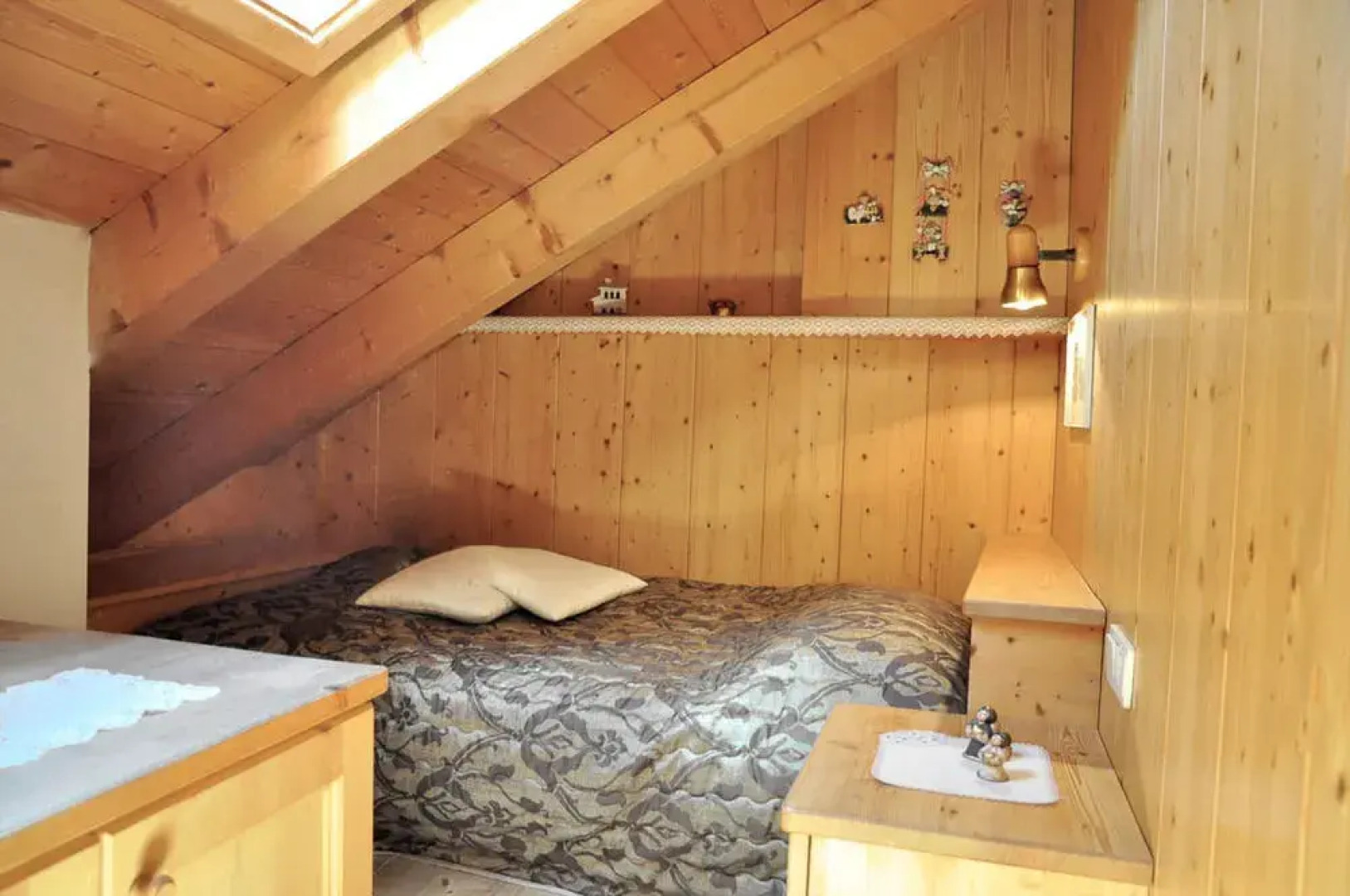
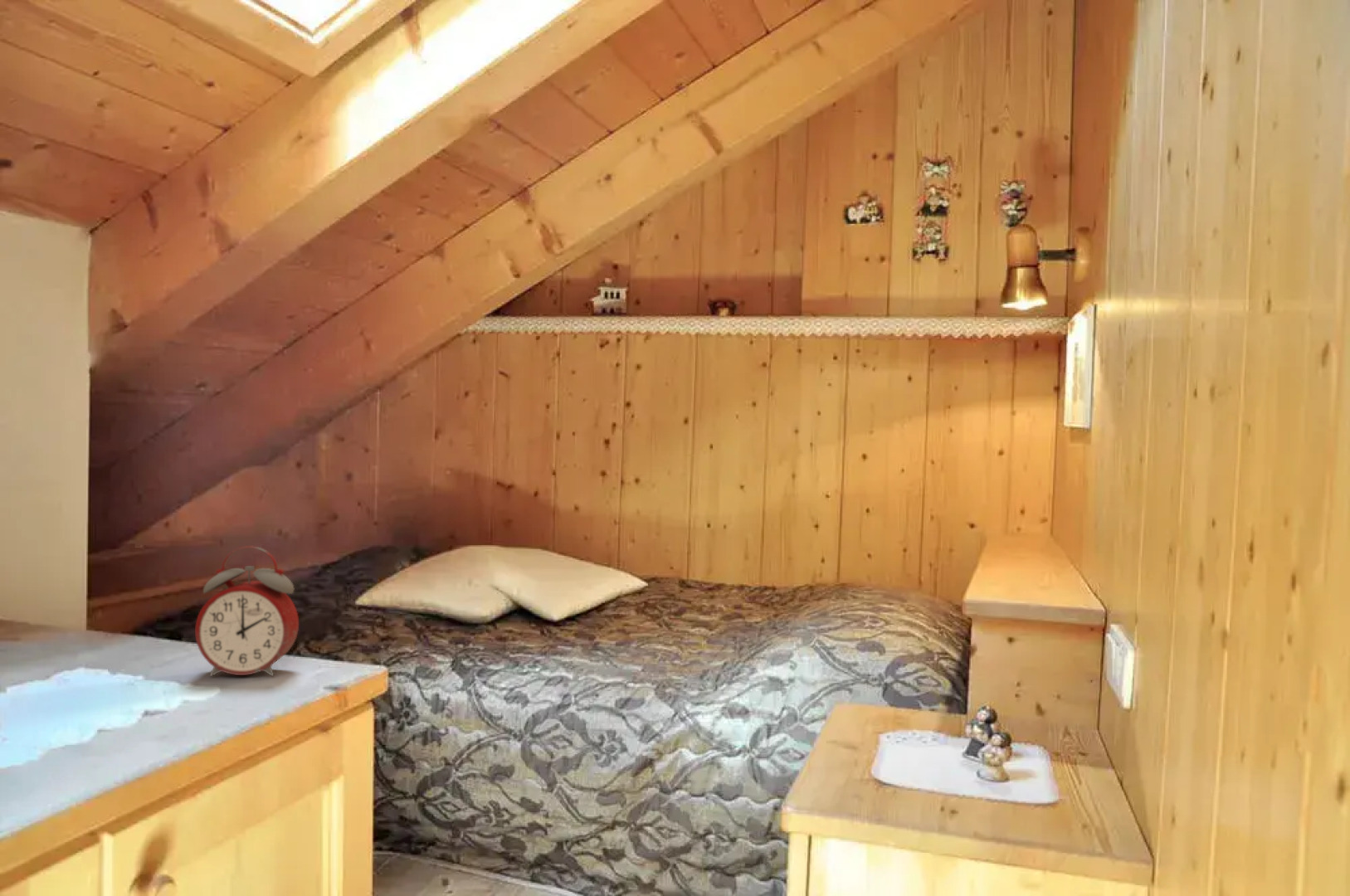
+ alarm clock (249, 609)
